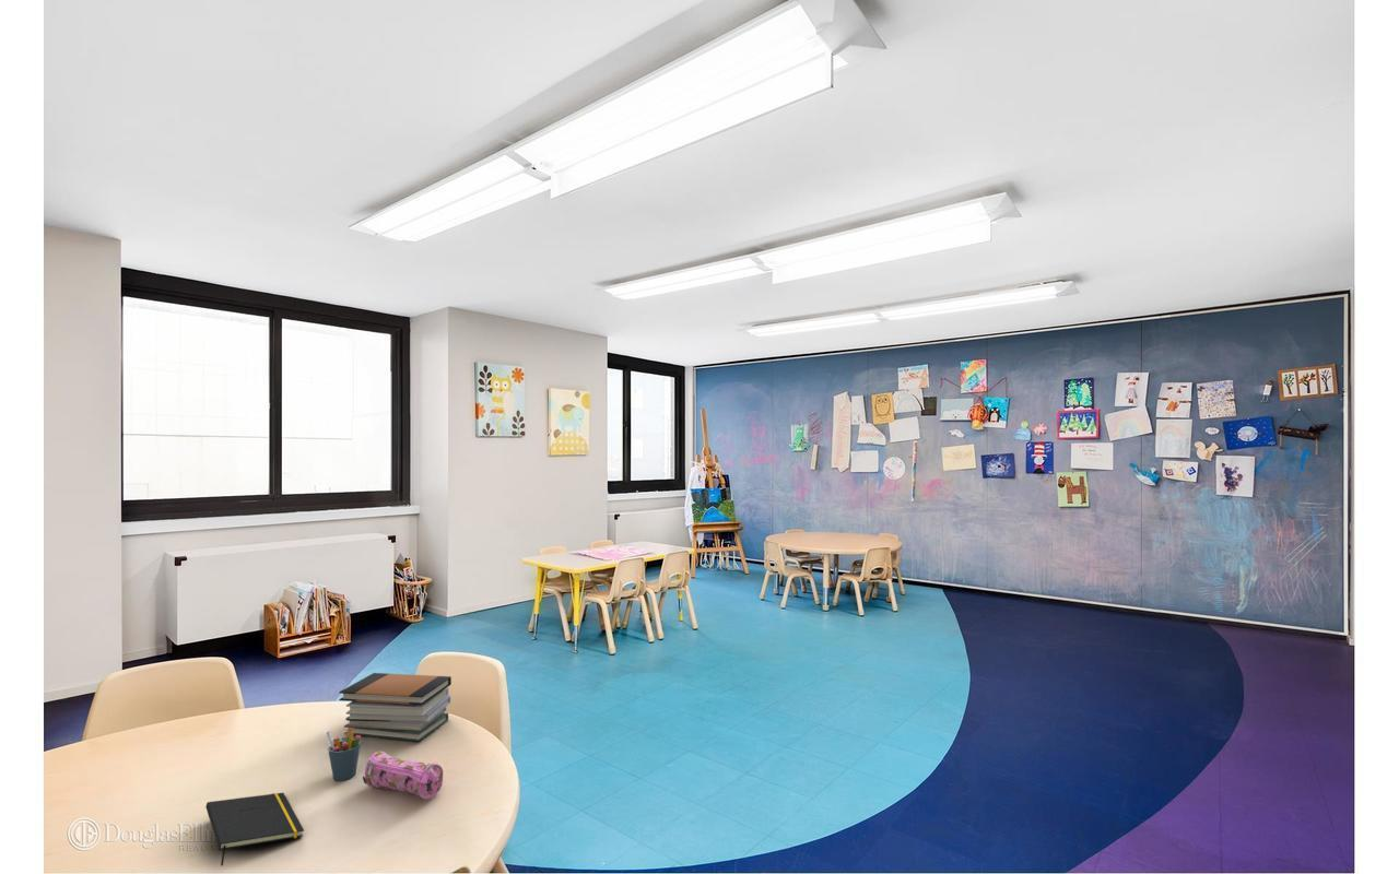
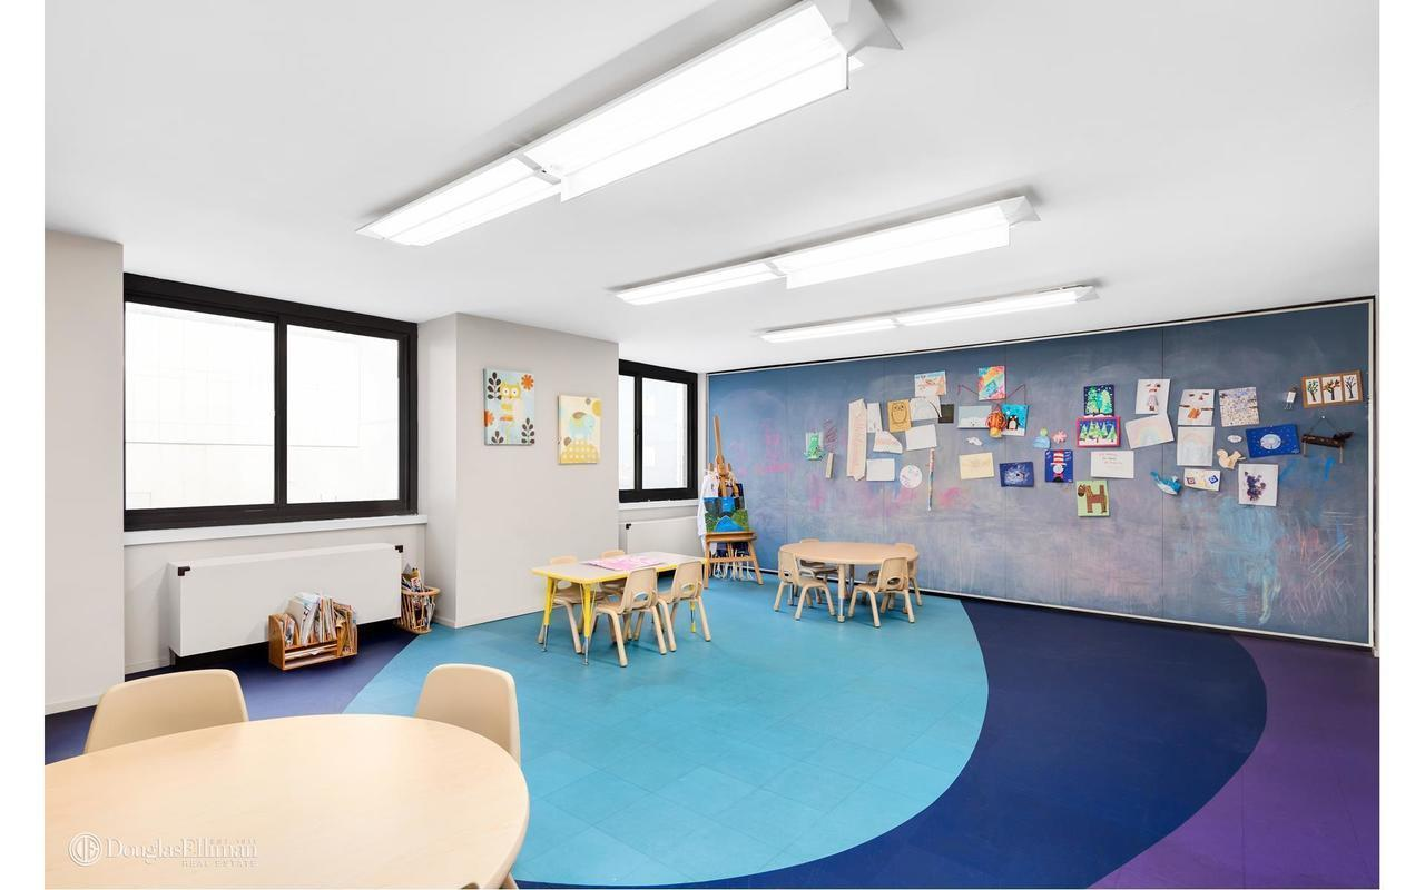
- book stack (398, 705)
- pencil case (403, 775)
- notepad (254, 818)
- pen holder (344, 752)
